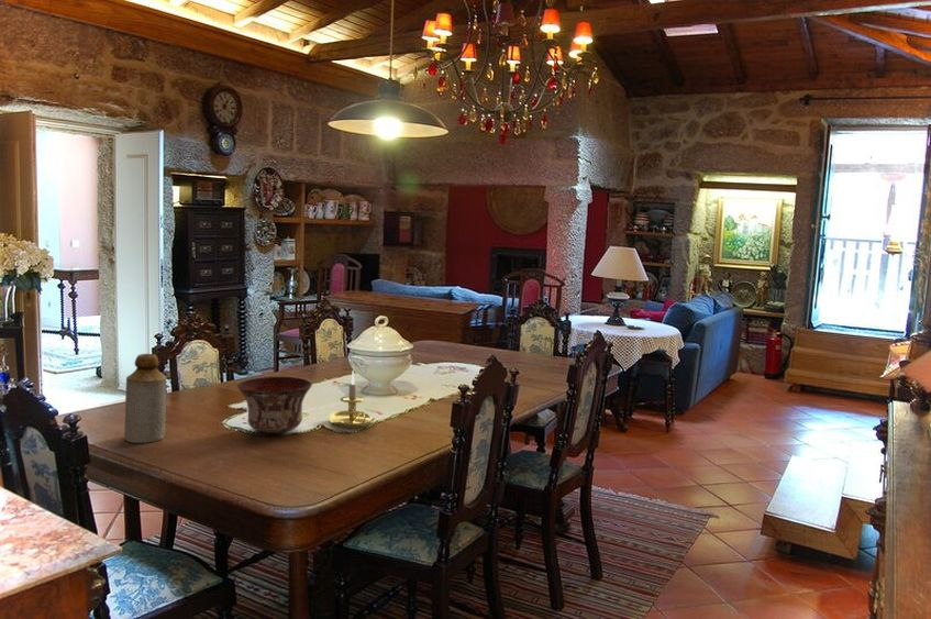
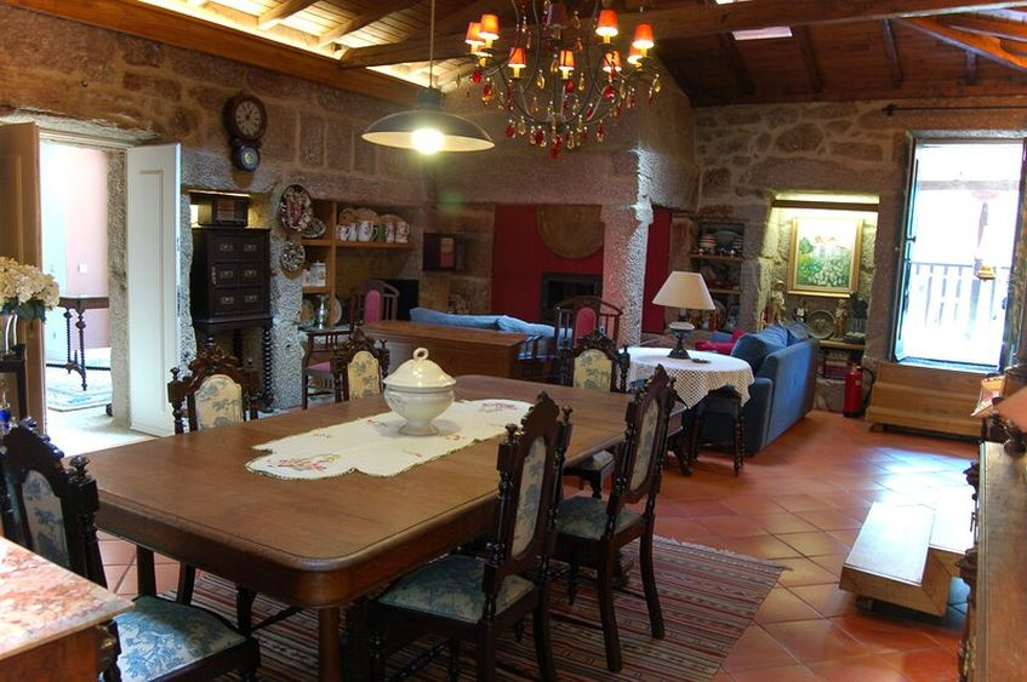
- candle holder (354, 397)
- bowl (274, 407)
- bottle (145, 396)
